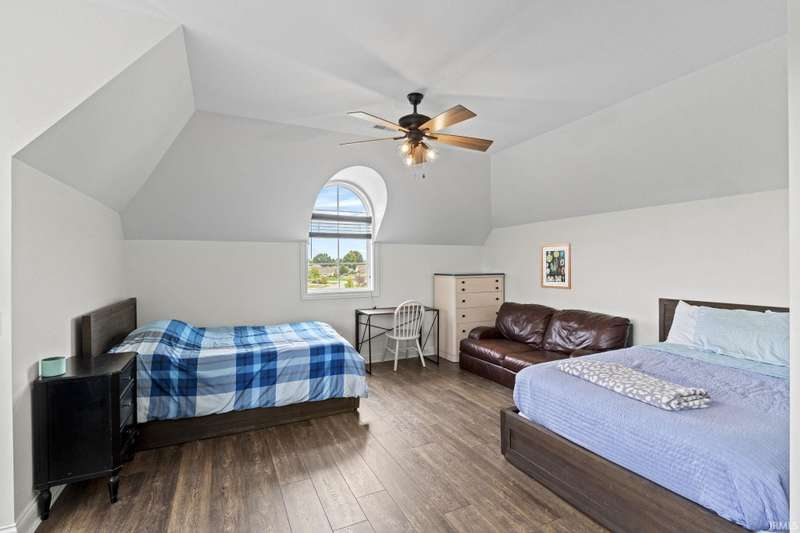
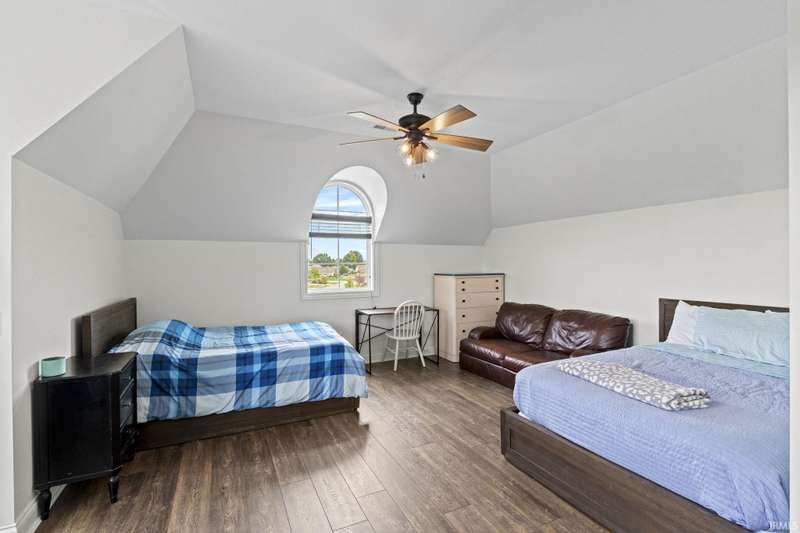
- wall art (555, 266)
